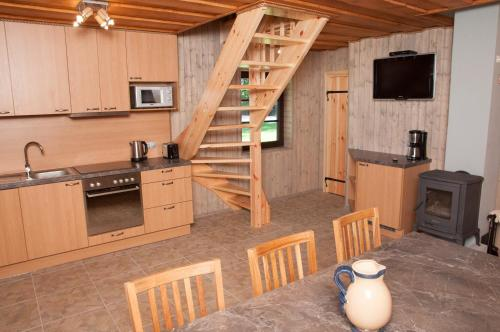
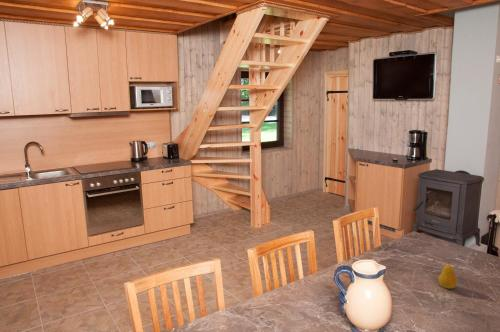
+ fruit (448, 274)
